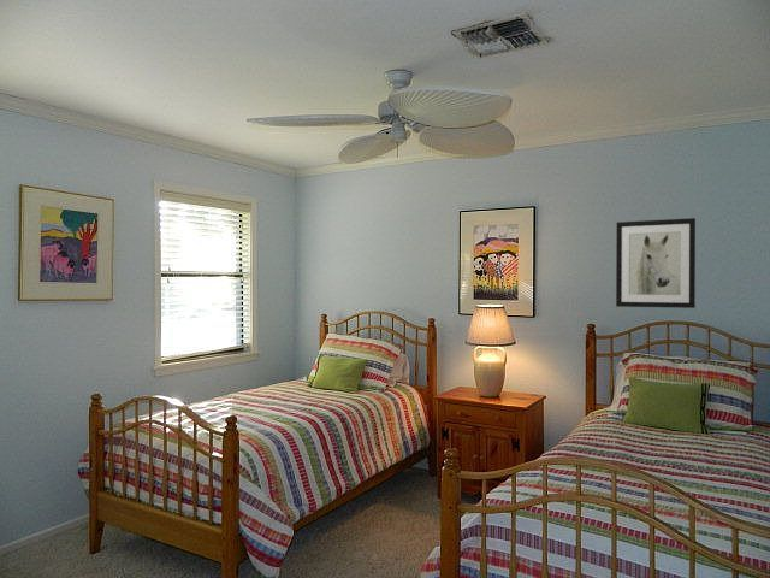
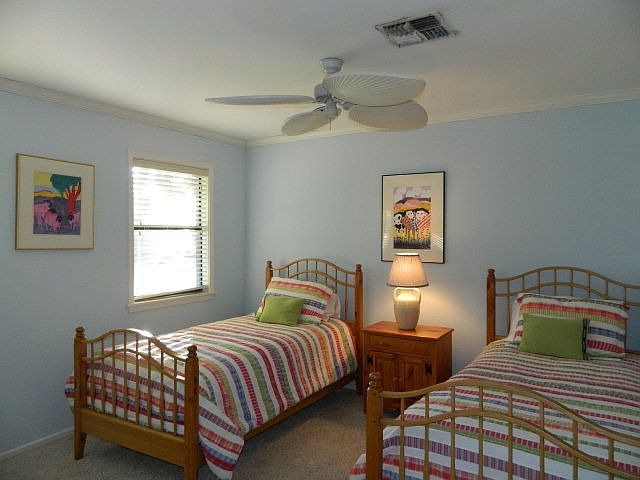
- wall art (654, 264)
